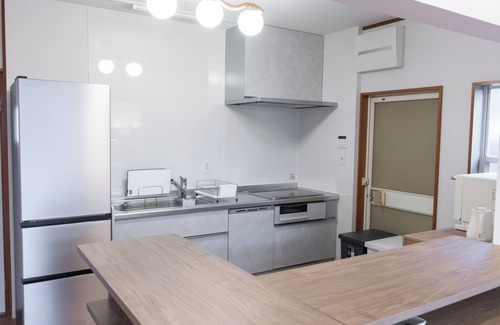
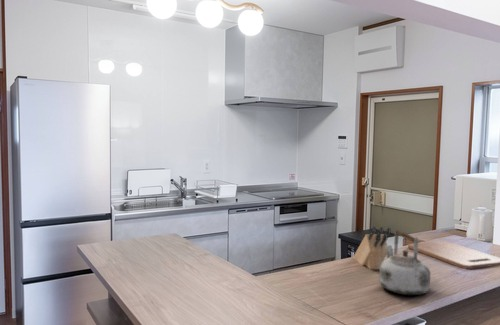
+ knife block (372, 243)
+ cutting board (454, 253)
+ kettle (401, 259)
